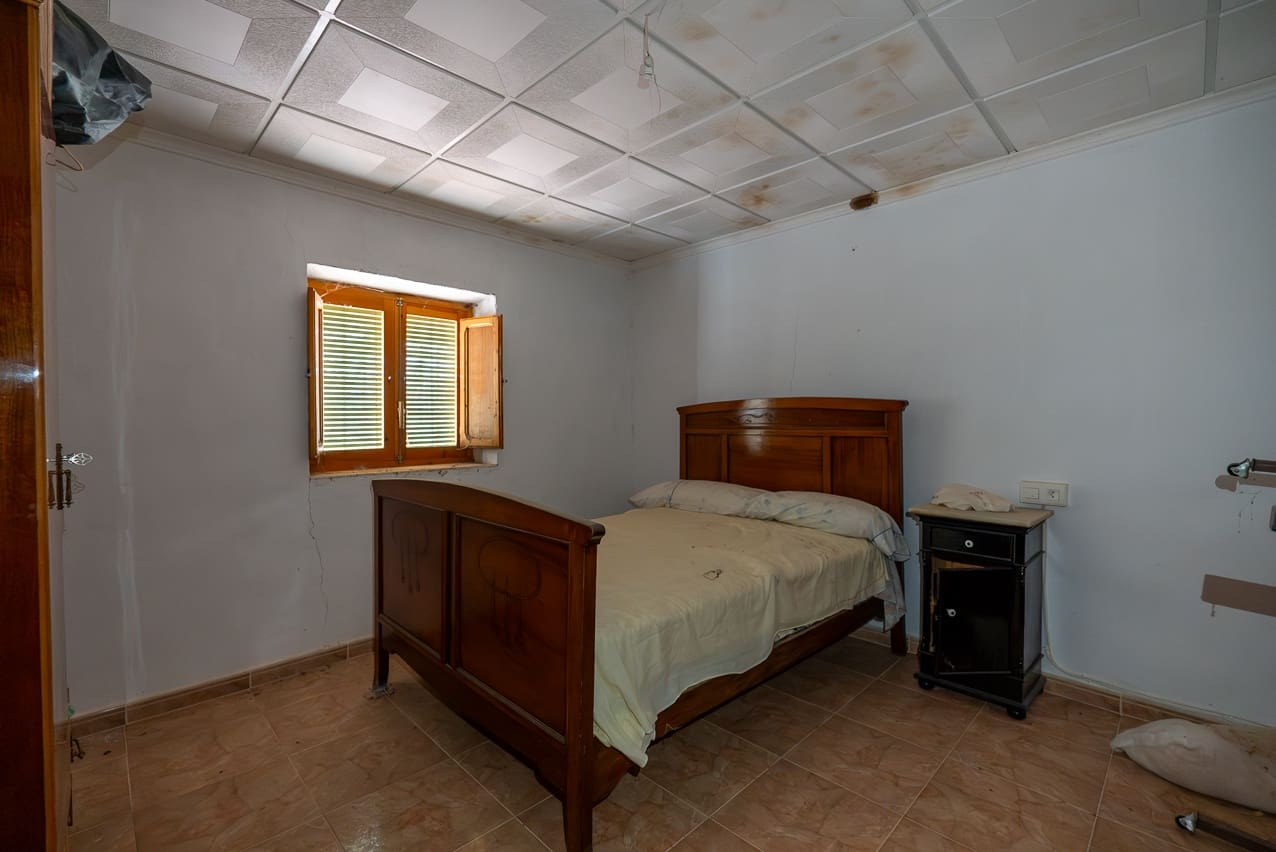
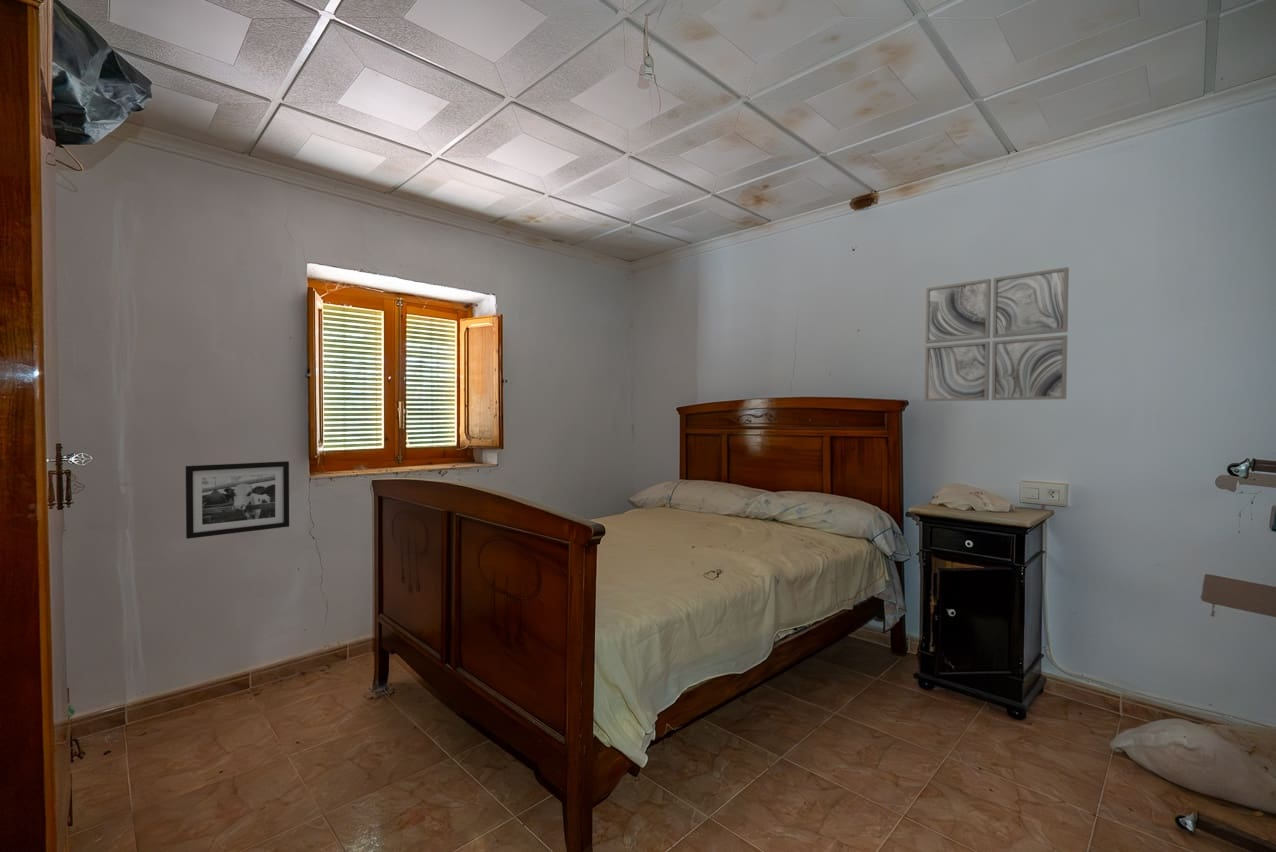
+ wall art (989, 337)
+ picture frame (240, 497)
